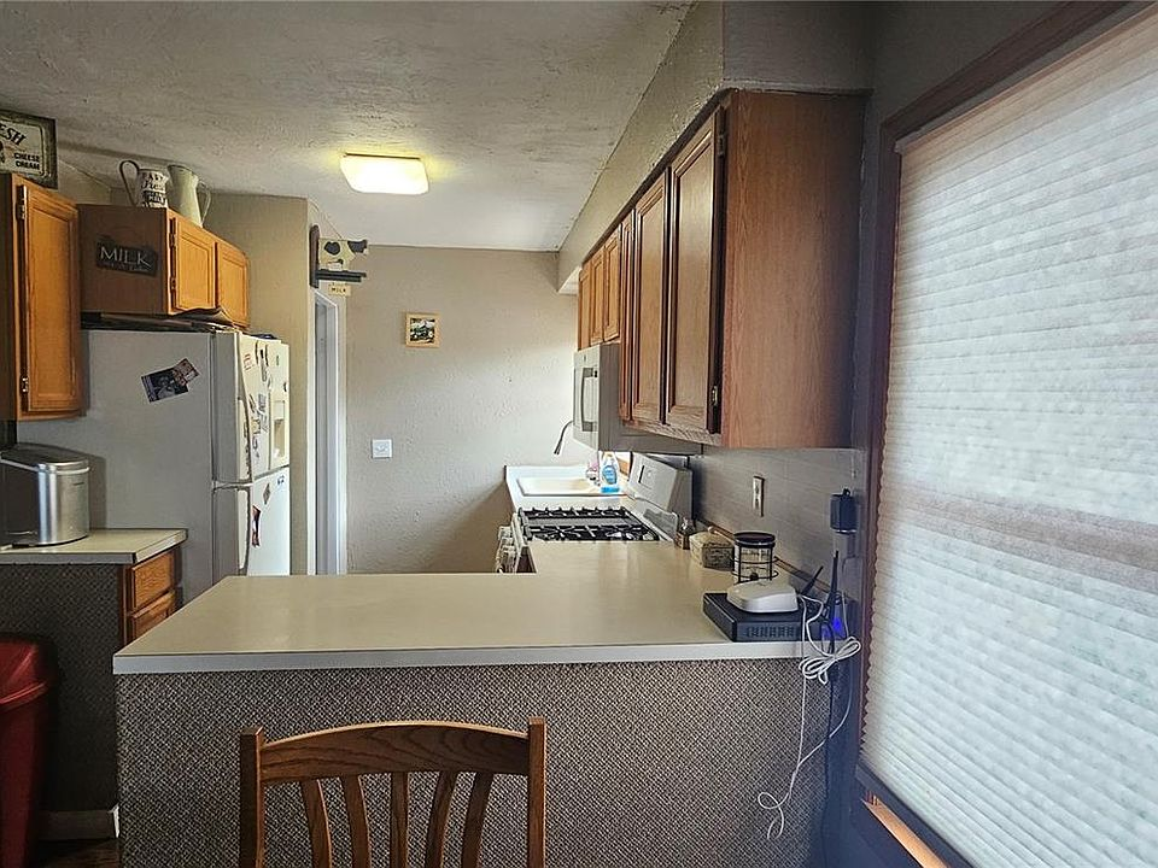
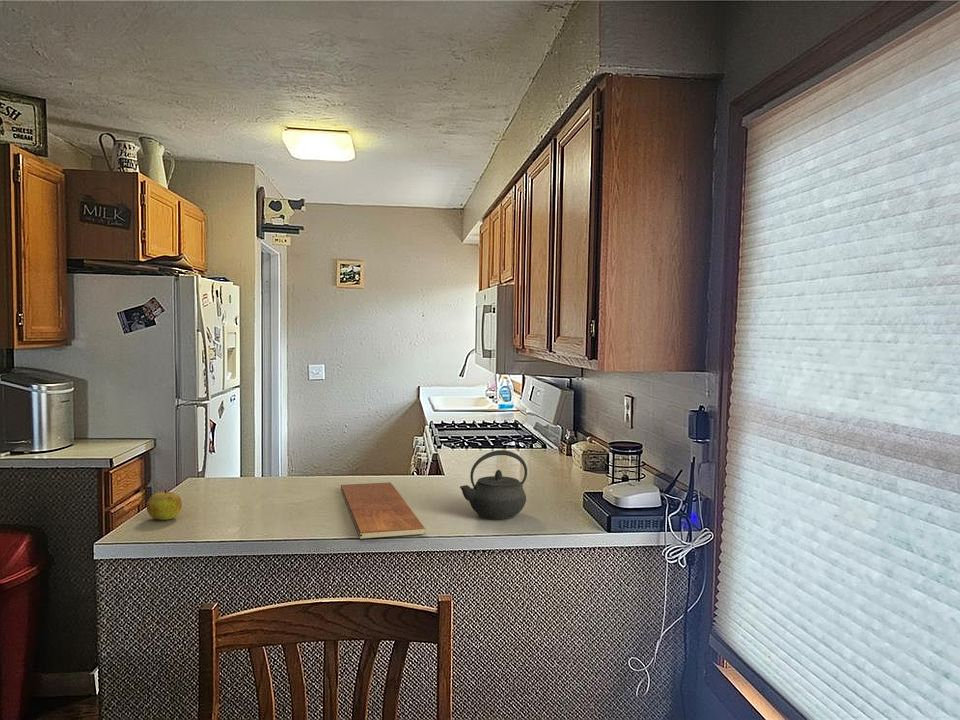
+ kettle (494, 482)
+ apple (164, 504)
+ chopping board (378, 506)
